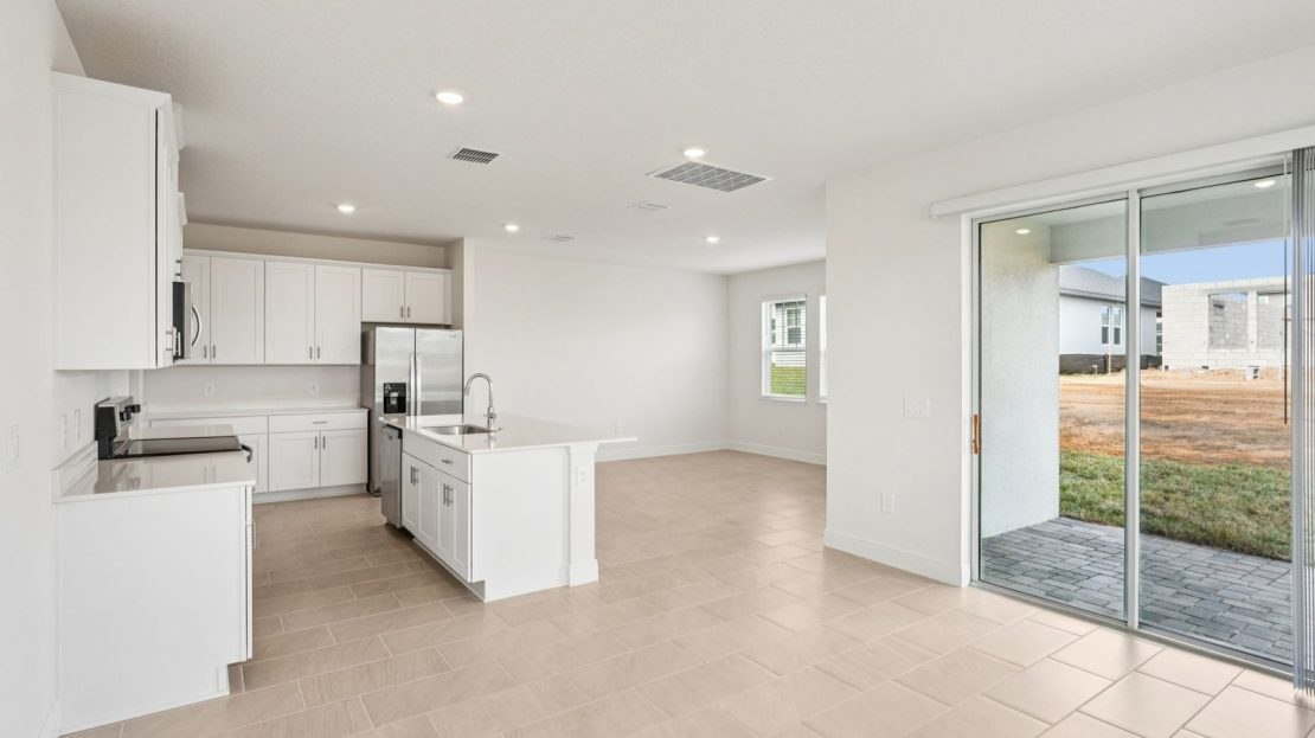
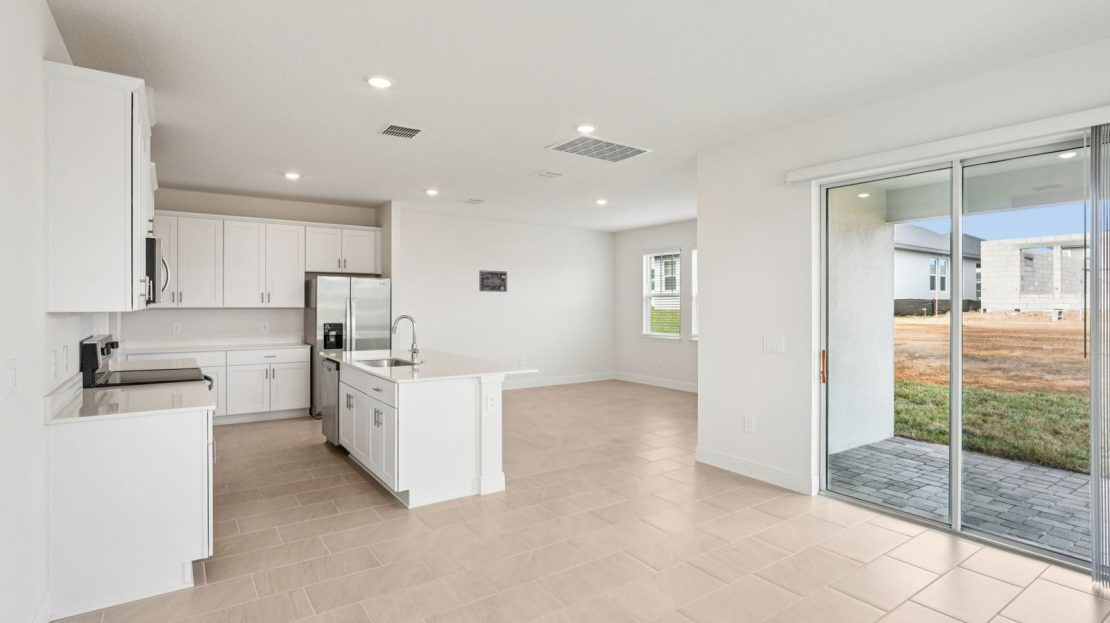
+ wall art (493, 281)
